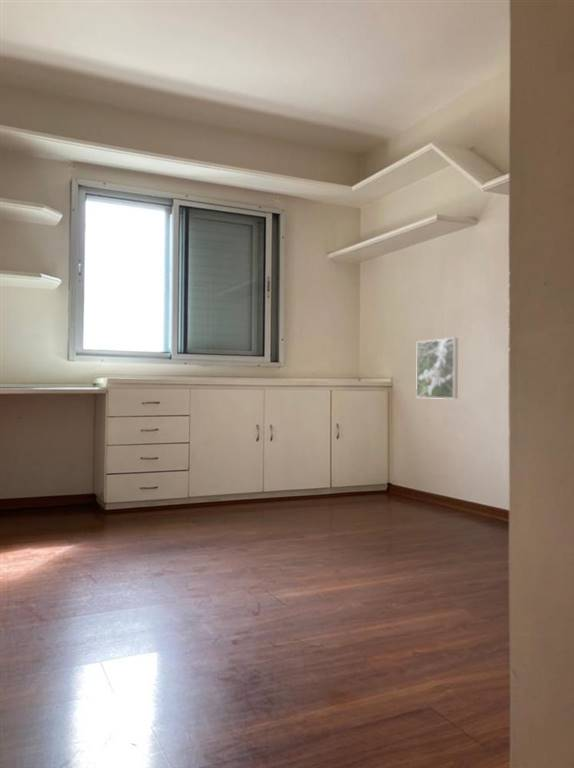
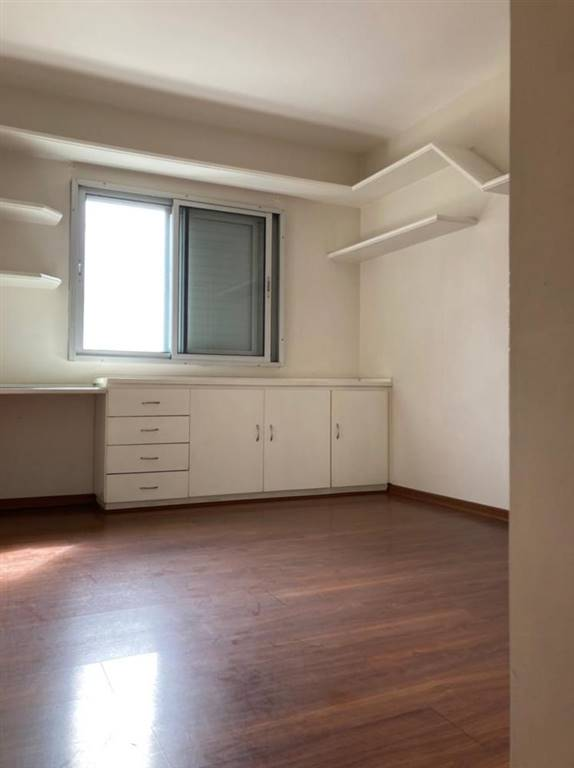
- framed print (436, 369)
